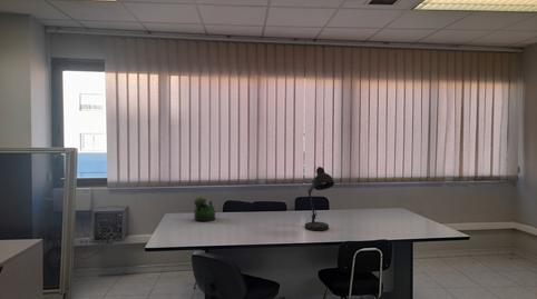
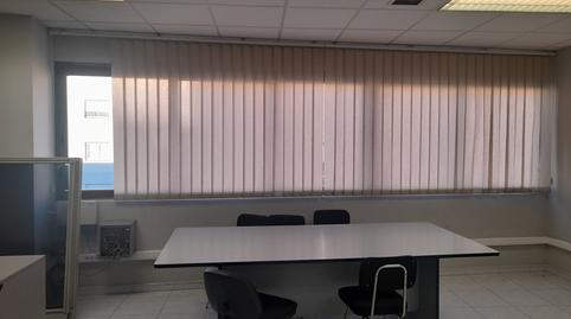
- desk lamp (311, 198)
- plant (204, 208)
